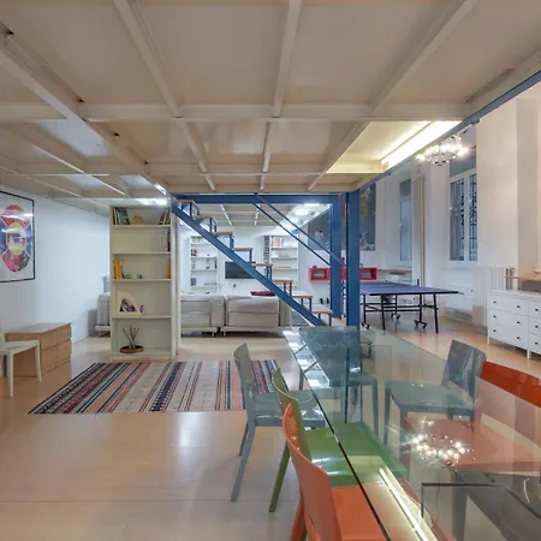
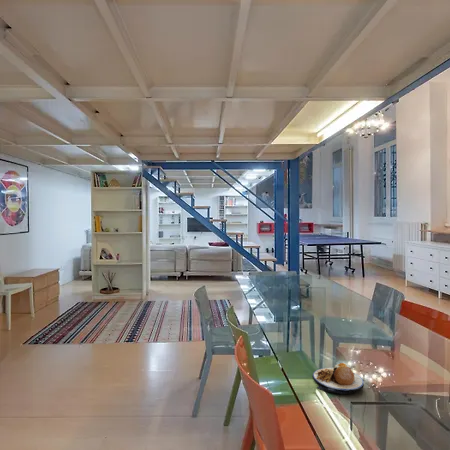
+ plate (333, 371)
